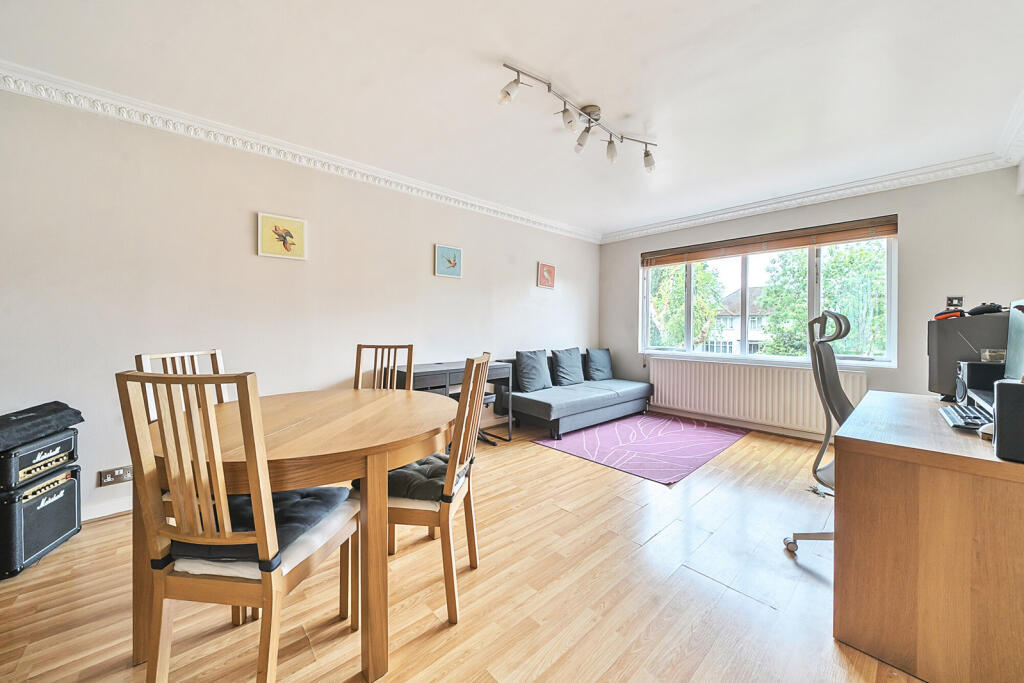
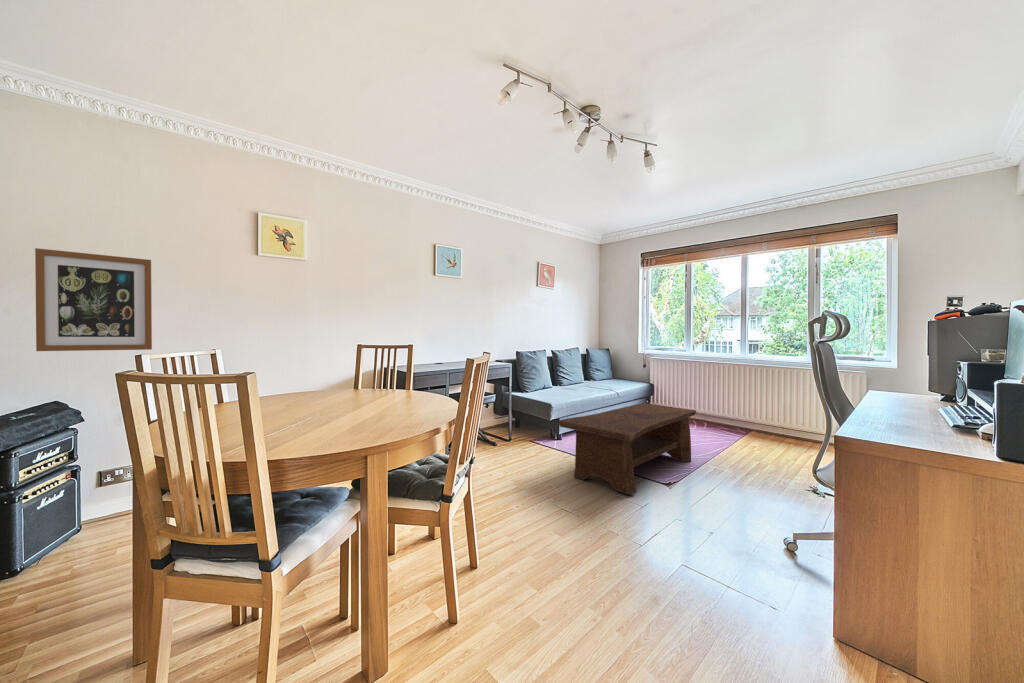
+ coffee table (634, 441)
+ wall art (97, 302)
